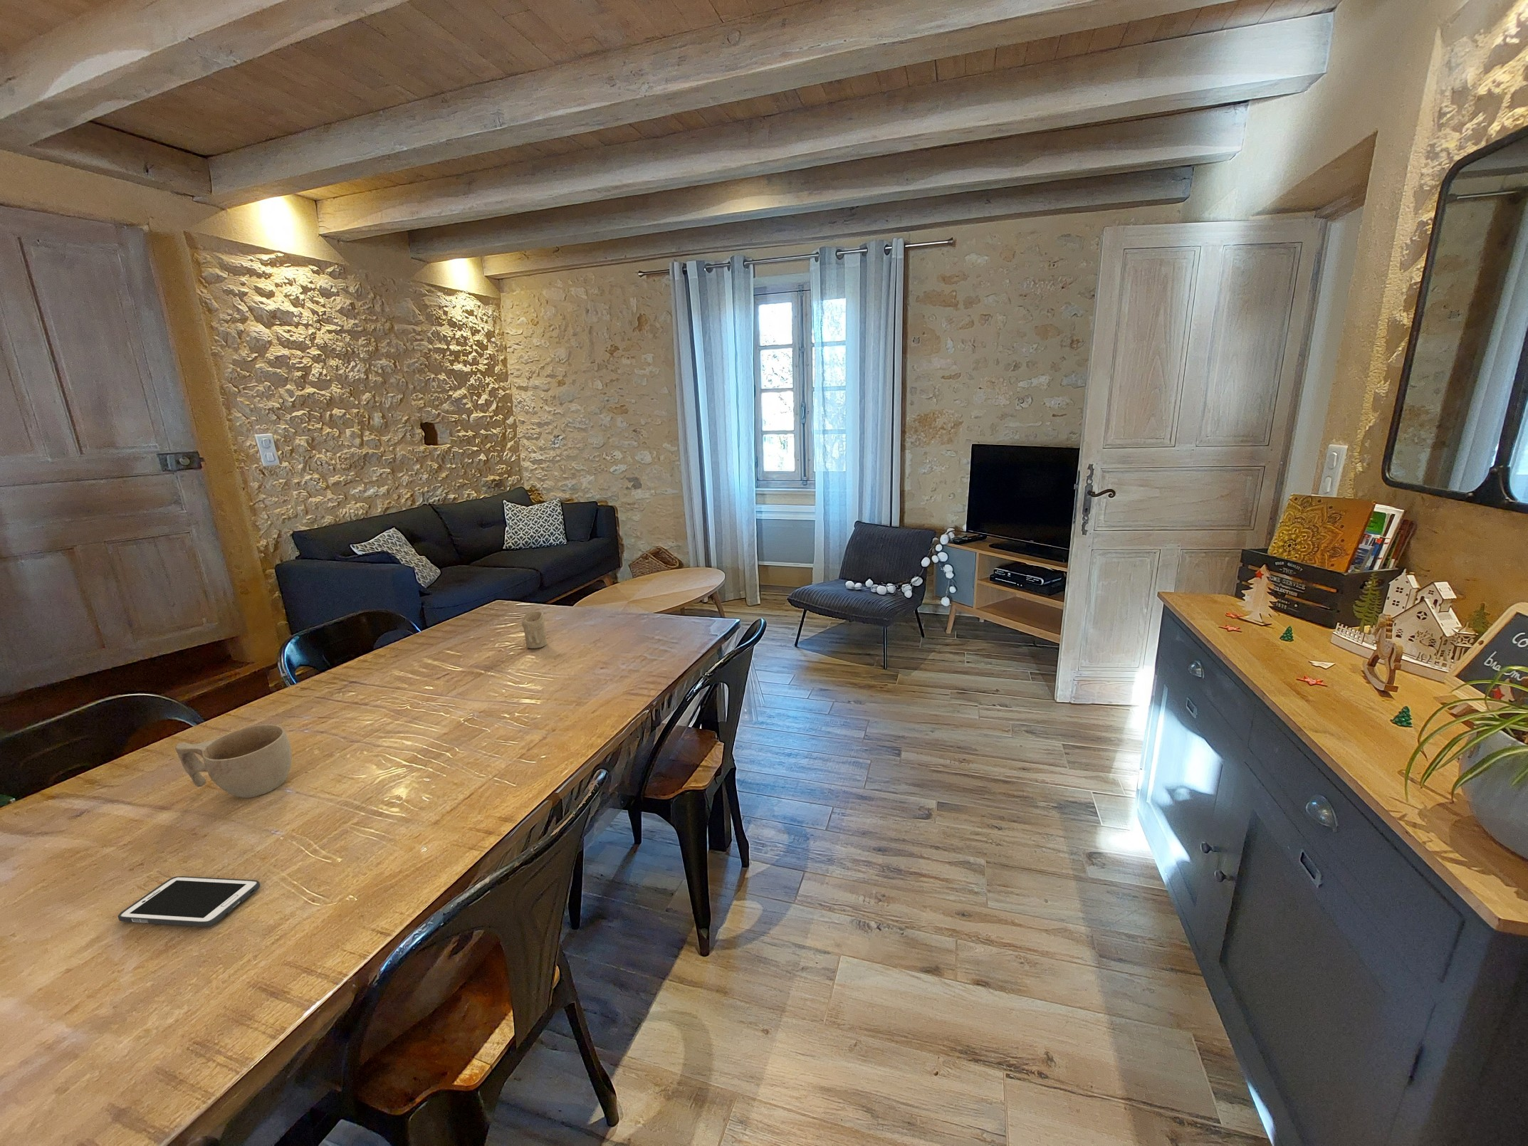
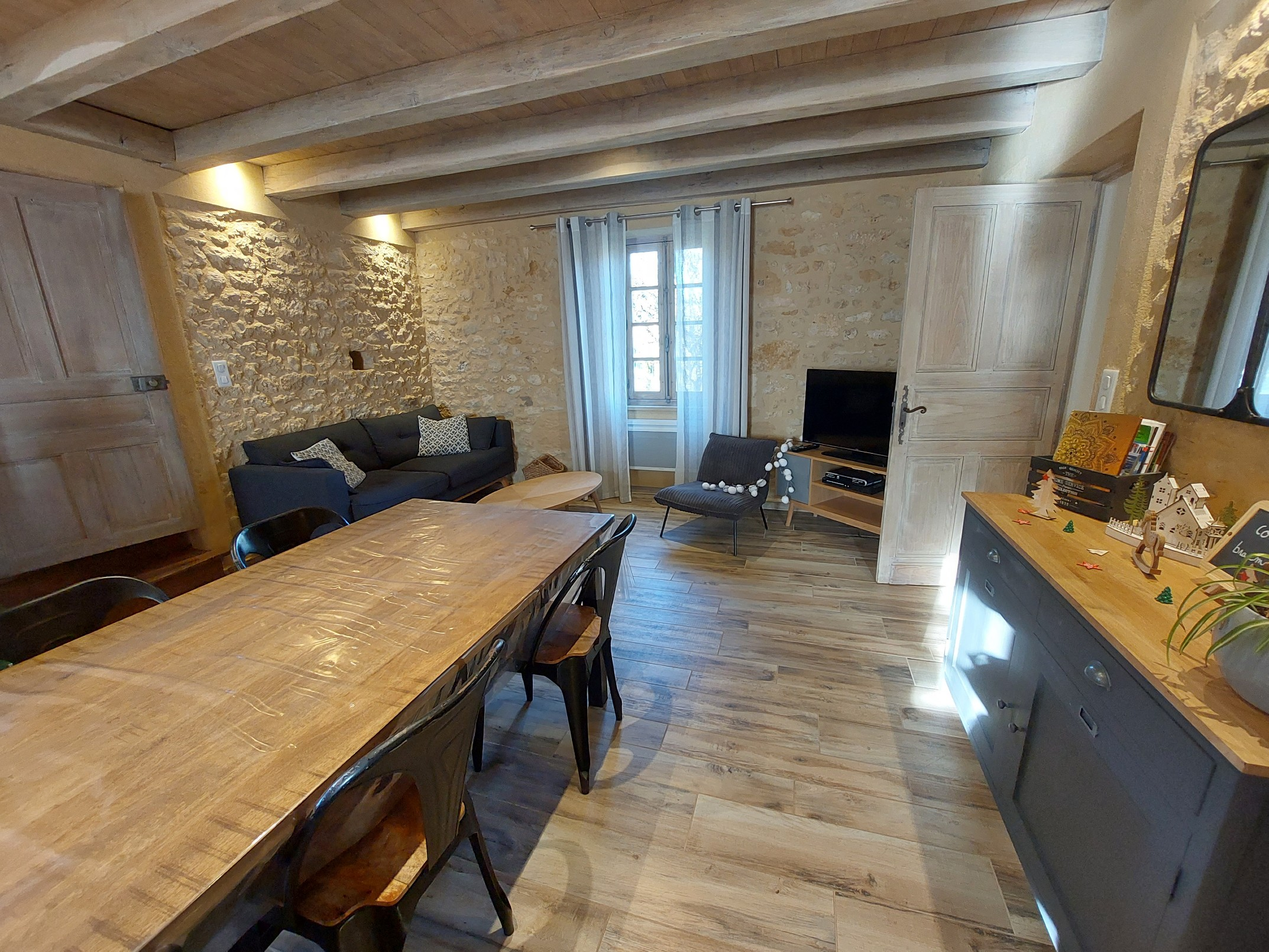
- cell phone (190, 900)
- cup (236, 763)
- candle (533, 630)
